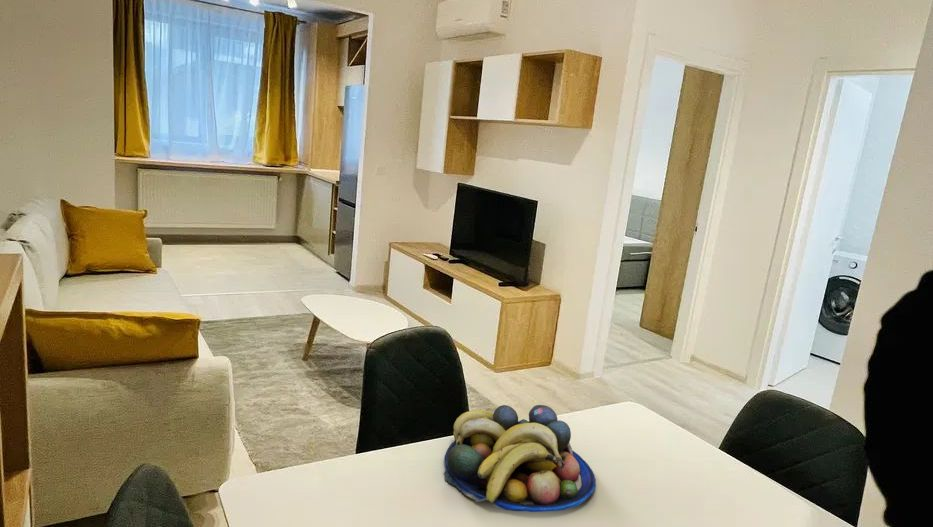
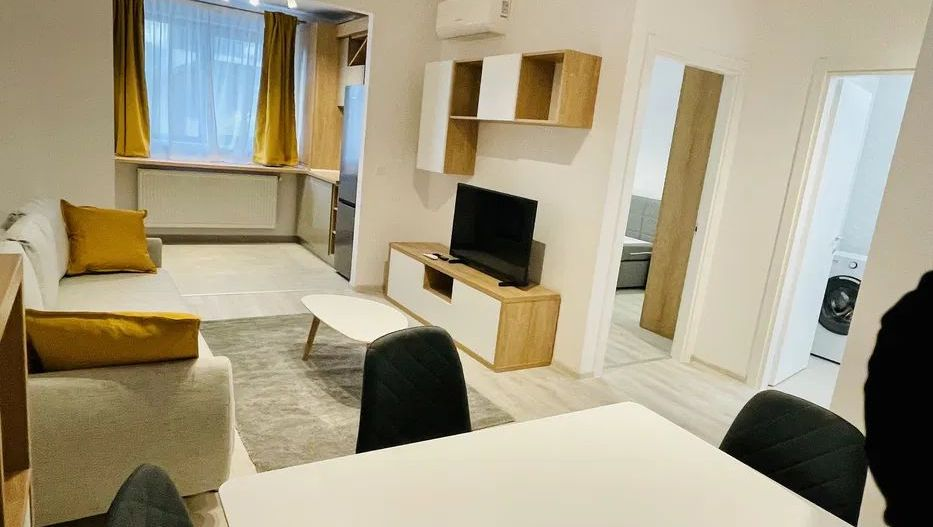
- fruit bowl (523, 444)
